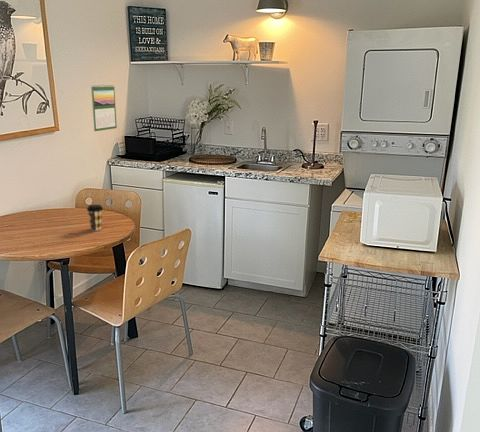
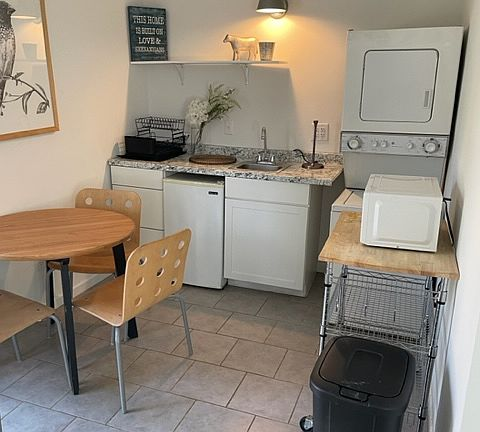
- coffee cup (95, 217)
- calendar (104, 107)
